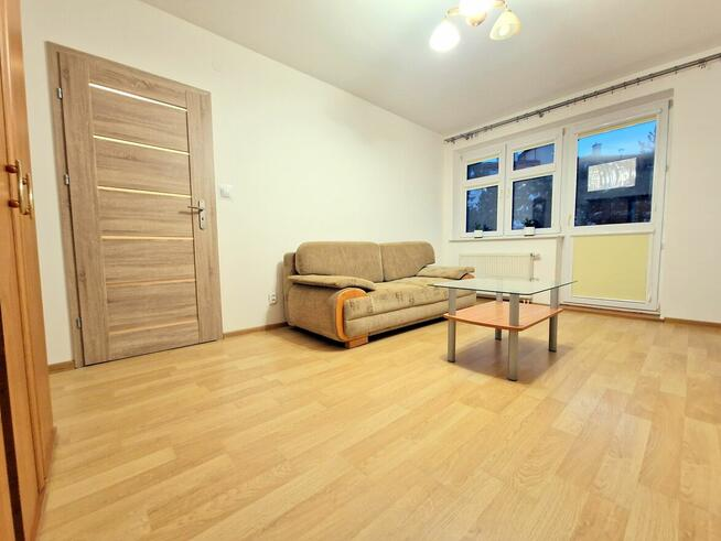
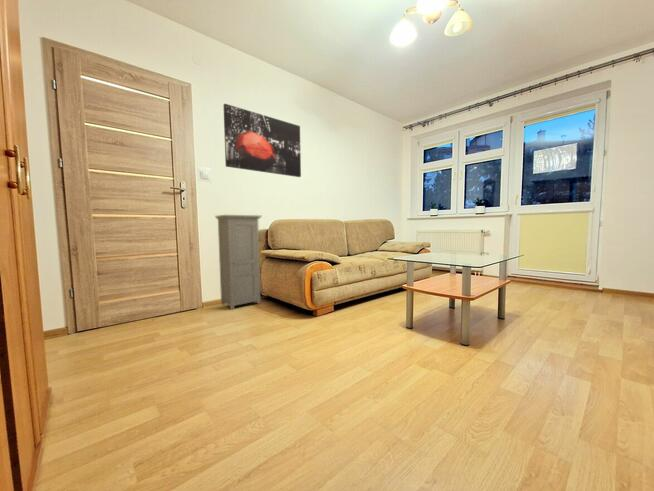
+ cabinet (239, 260)
+ wall art (266, 144)
